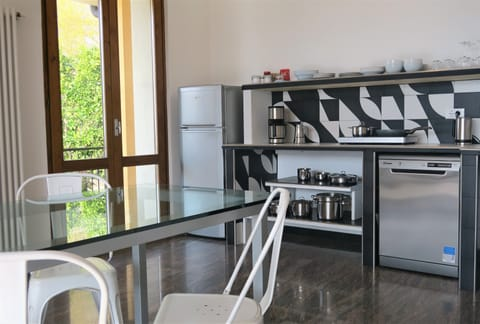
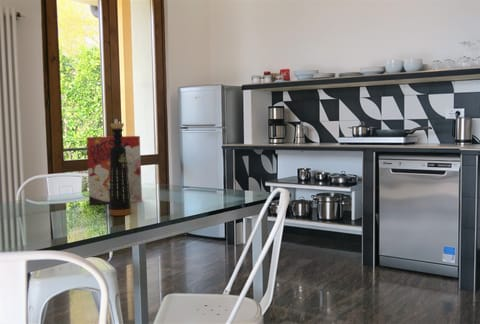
+ cereal box (109, 169)
+ bottle (118, 169)
